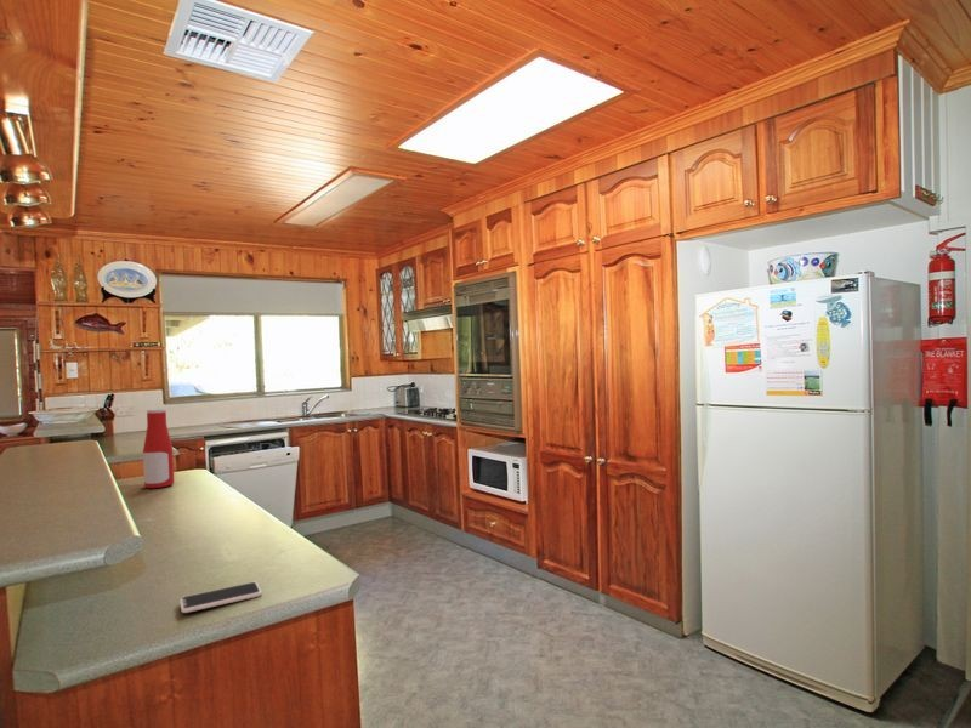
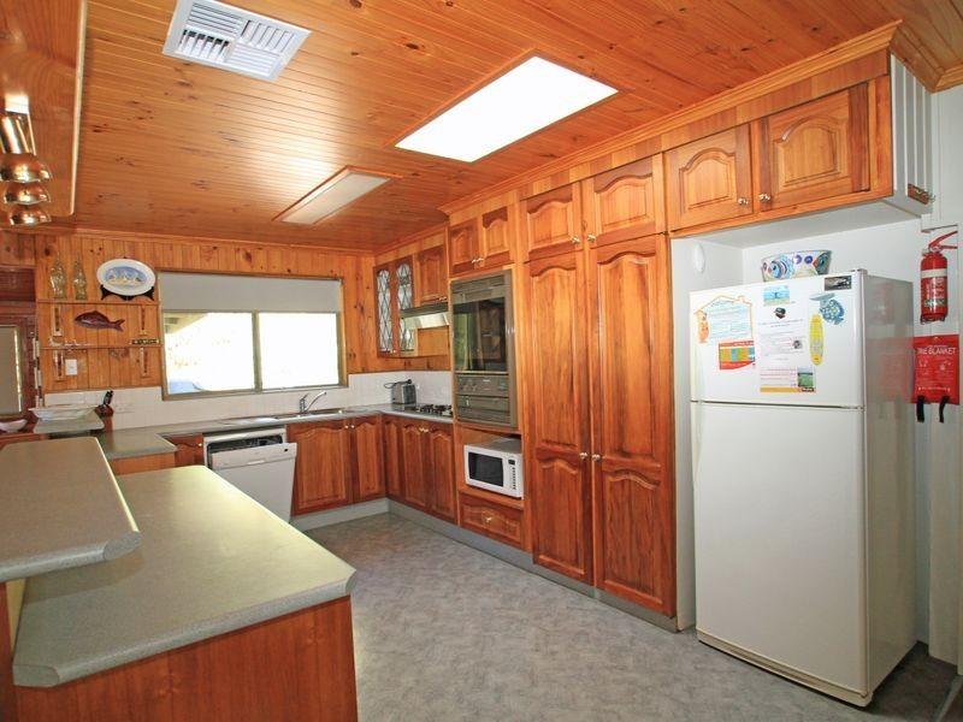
- smartphone (221, 596)
- bottle (158, 447)
